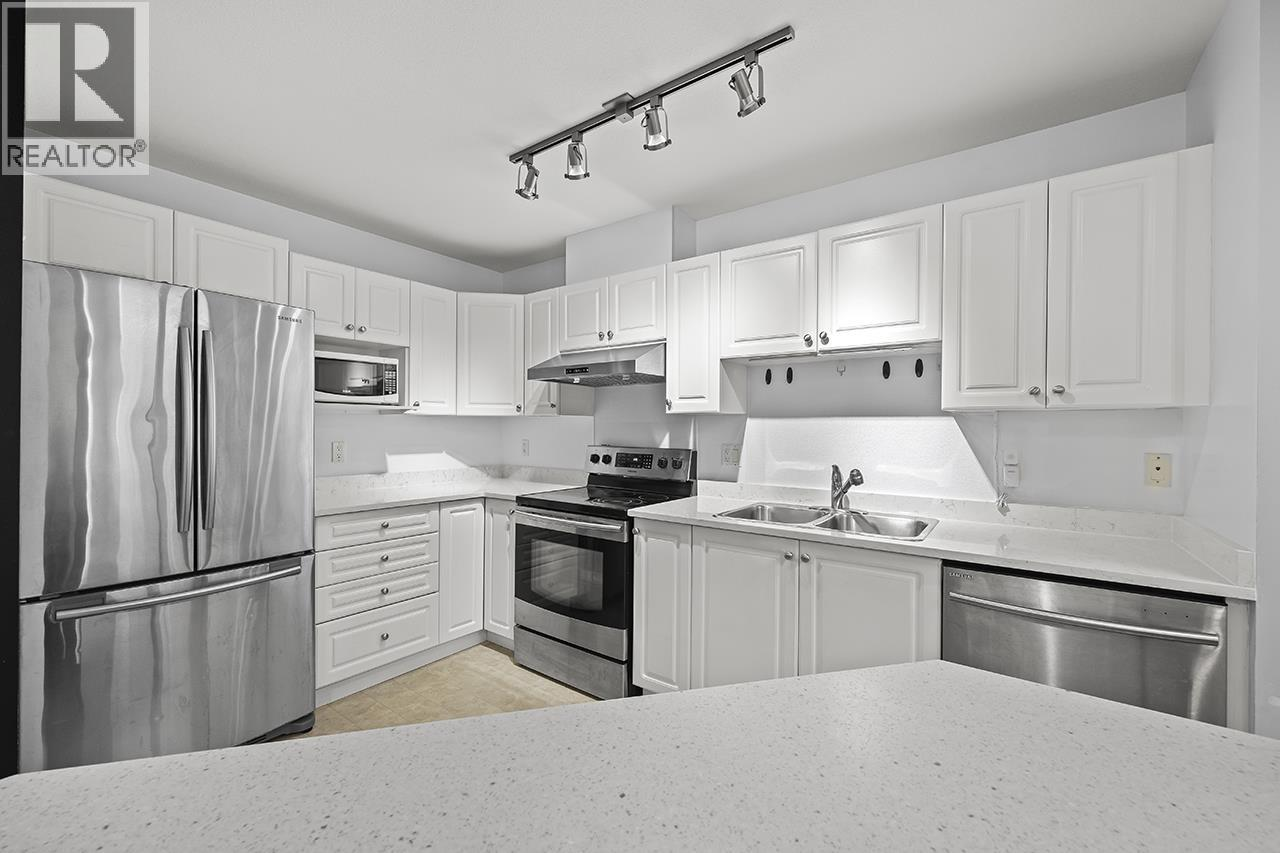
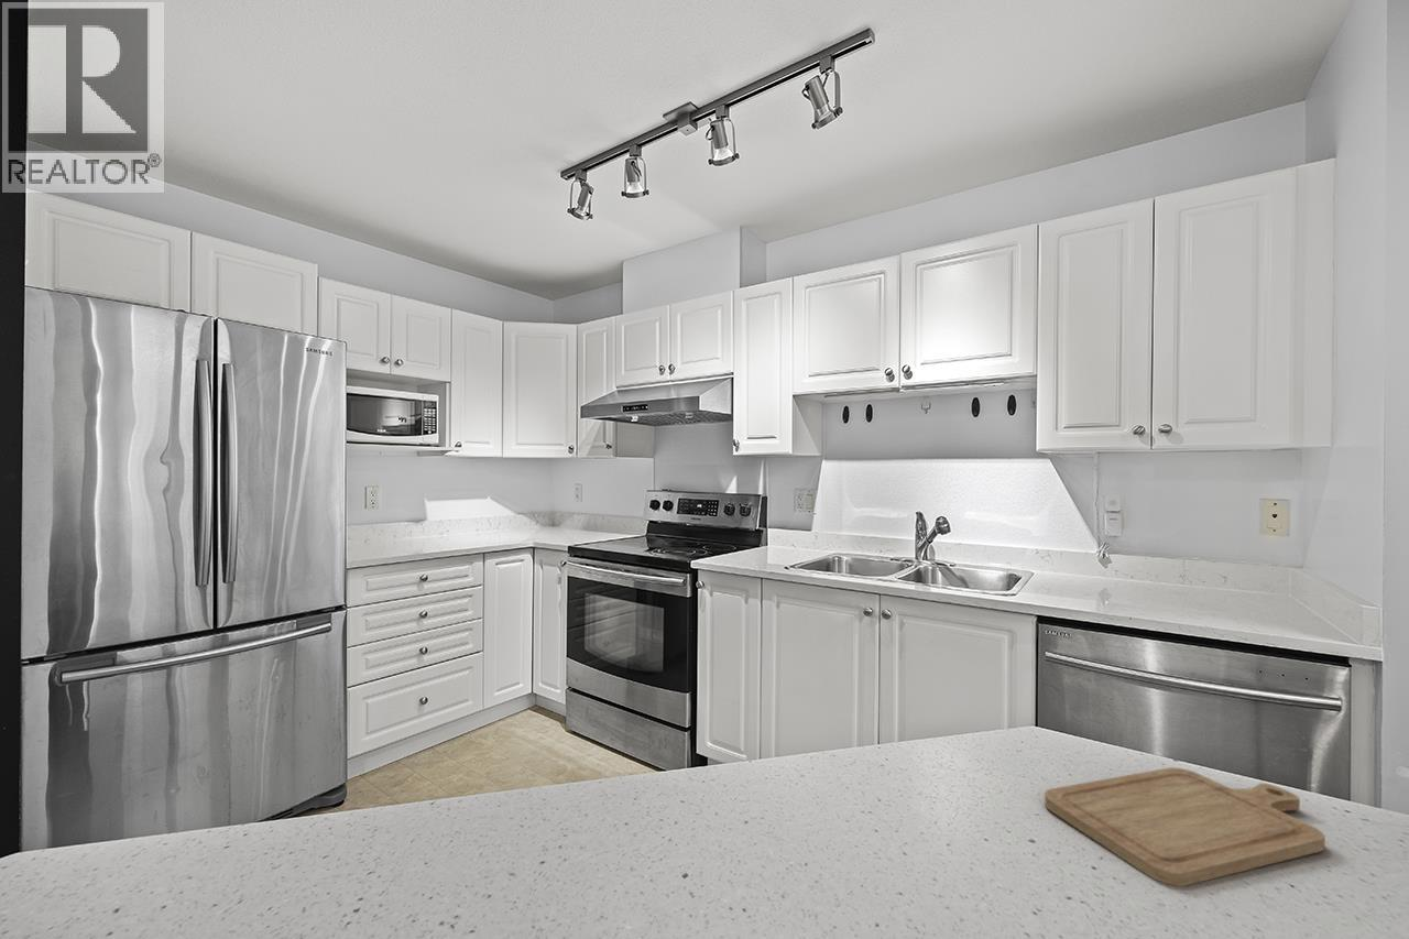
+ chopping board (1195, 814)
